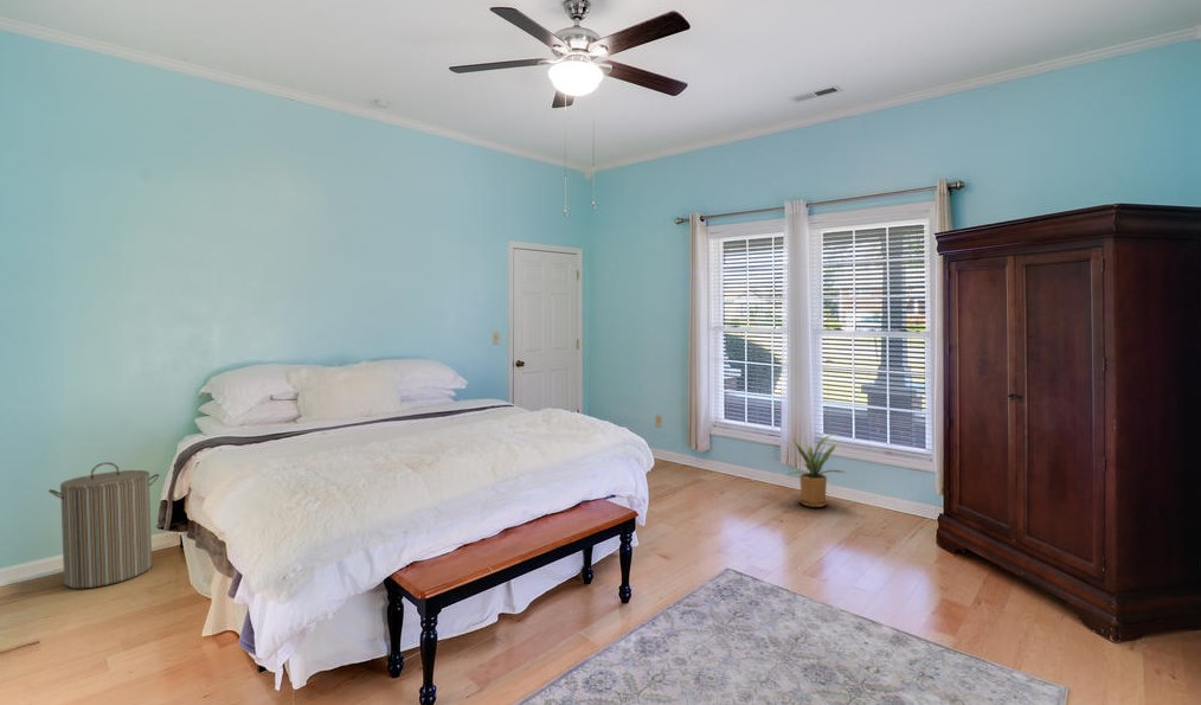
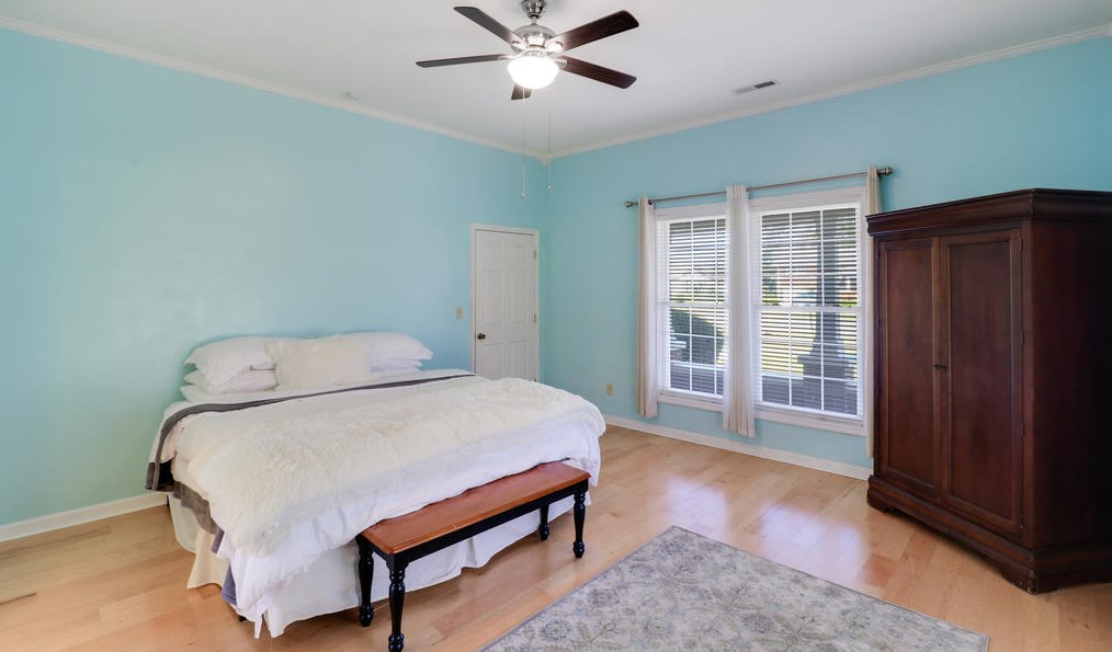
- laundry hamper (108, 518)
- house plant (813, 467)
